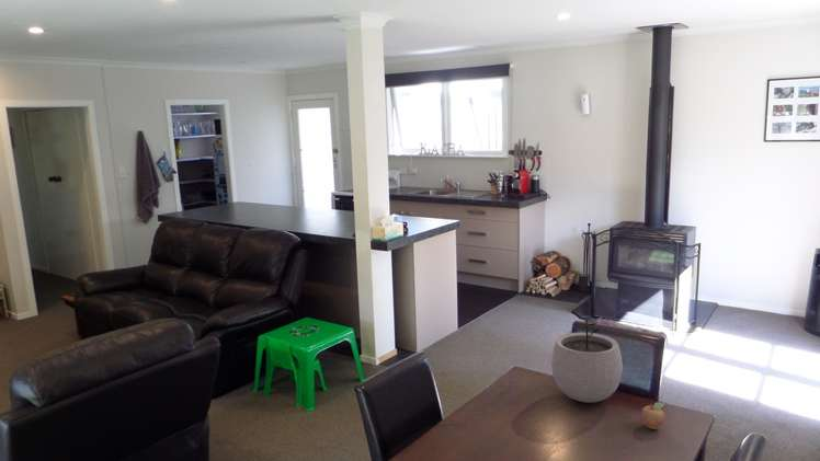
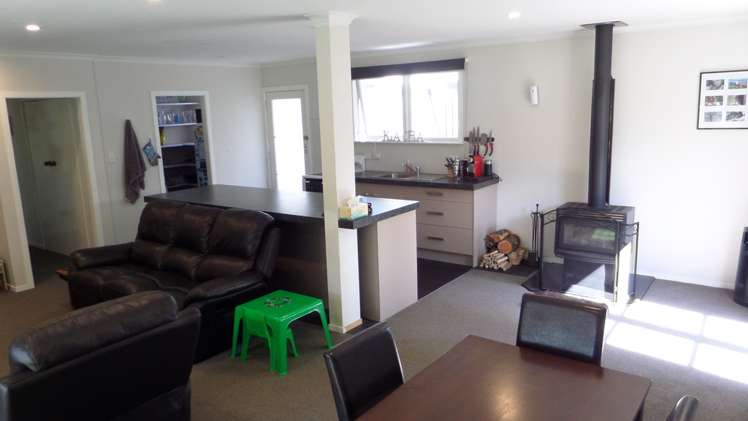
- fruit (652, 415)
- plant pot (586, 357)
